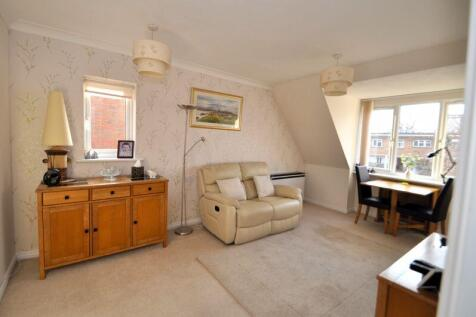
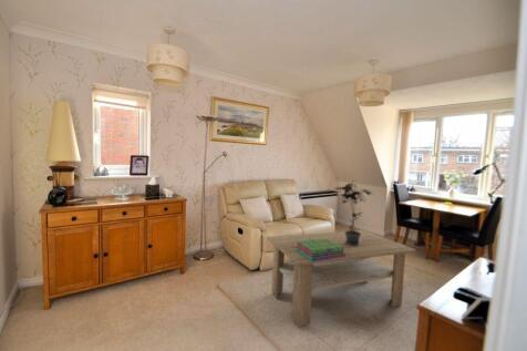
+ stack of books (319, 248)
+ coffee table (337, 271)
+ potted plant (352, 211)
